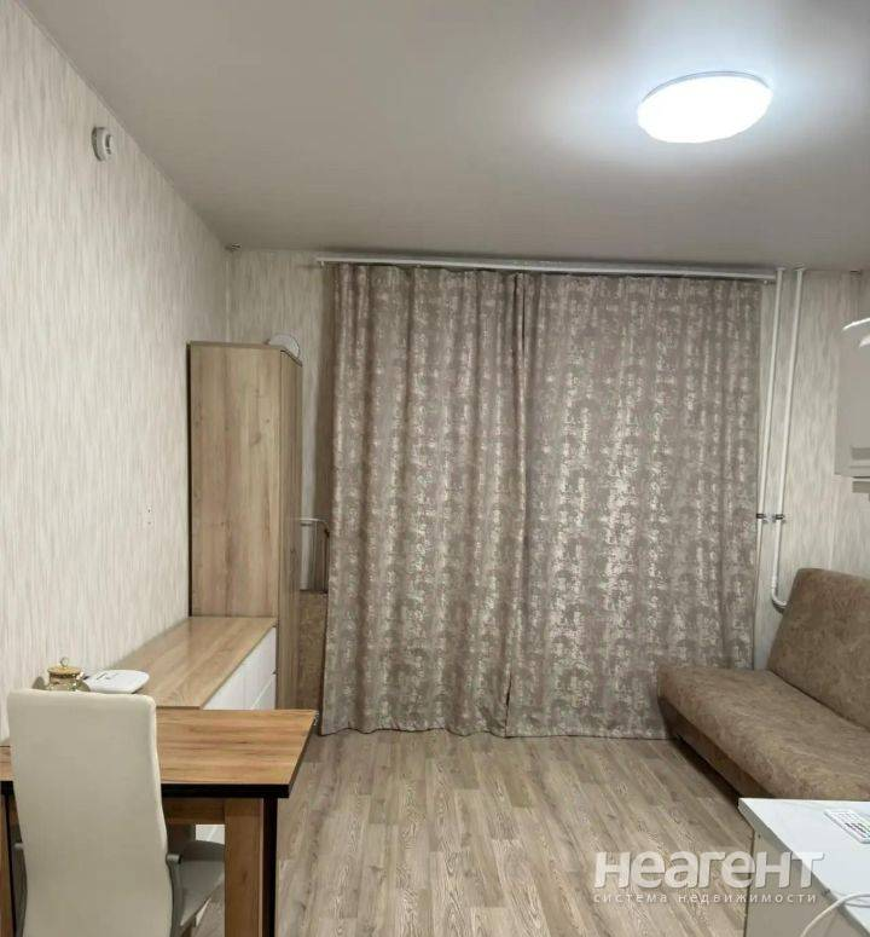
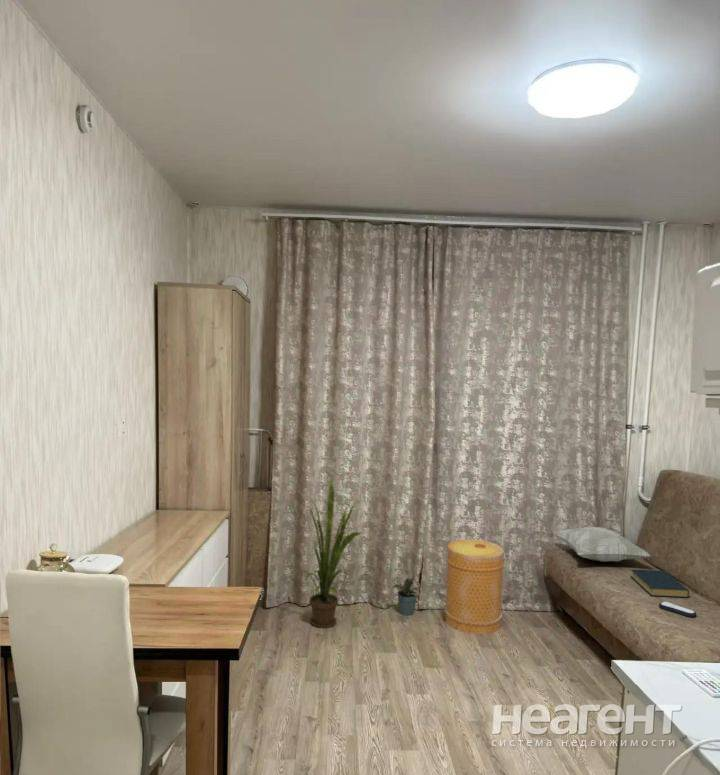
+ decorative pillow (599, 543)
+ remote control (677, 609)
+ hardback book (658, 582)
+ potted plant (406, 595)
+ basket (474, 585)
+ house plant (322, 554)
